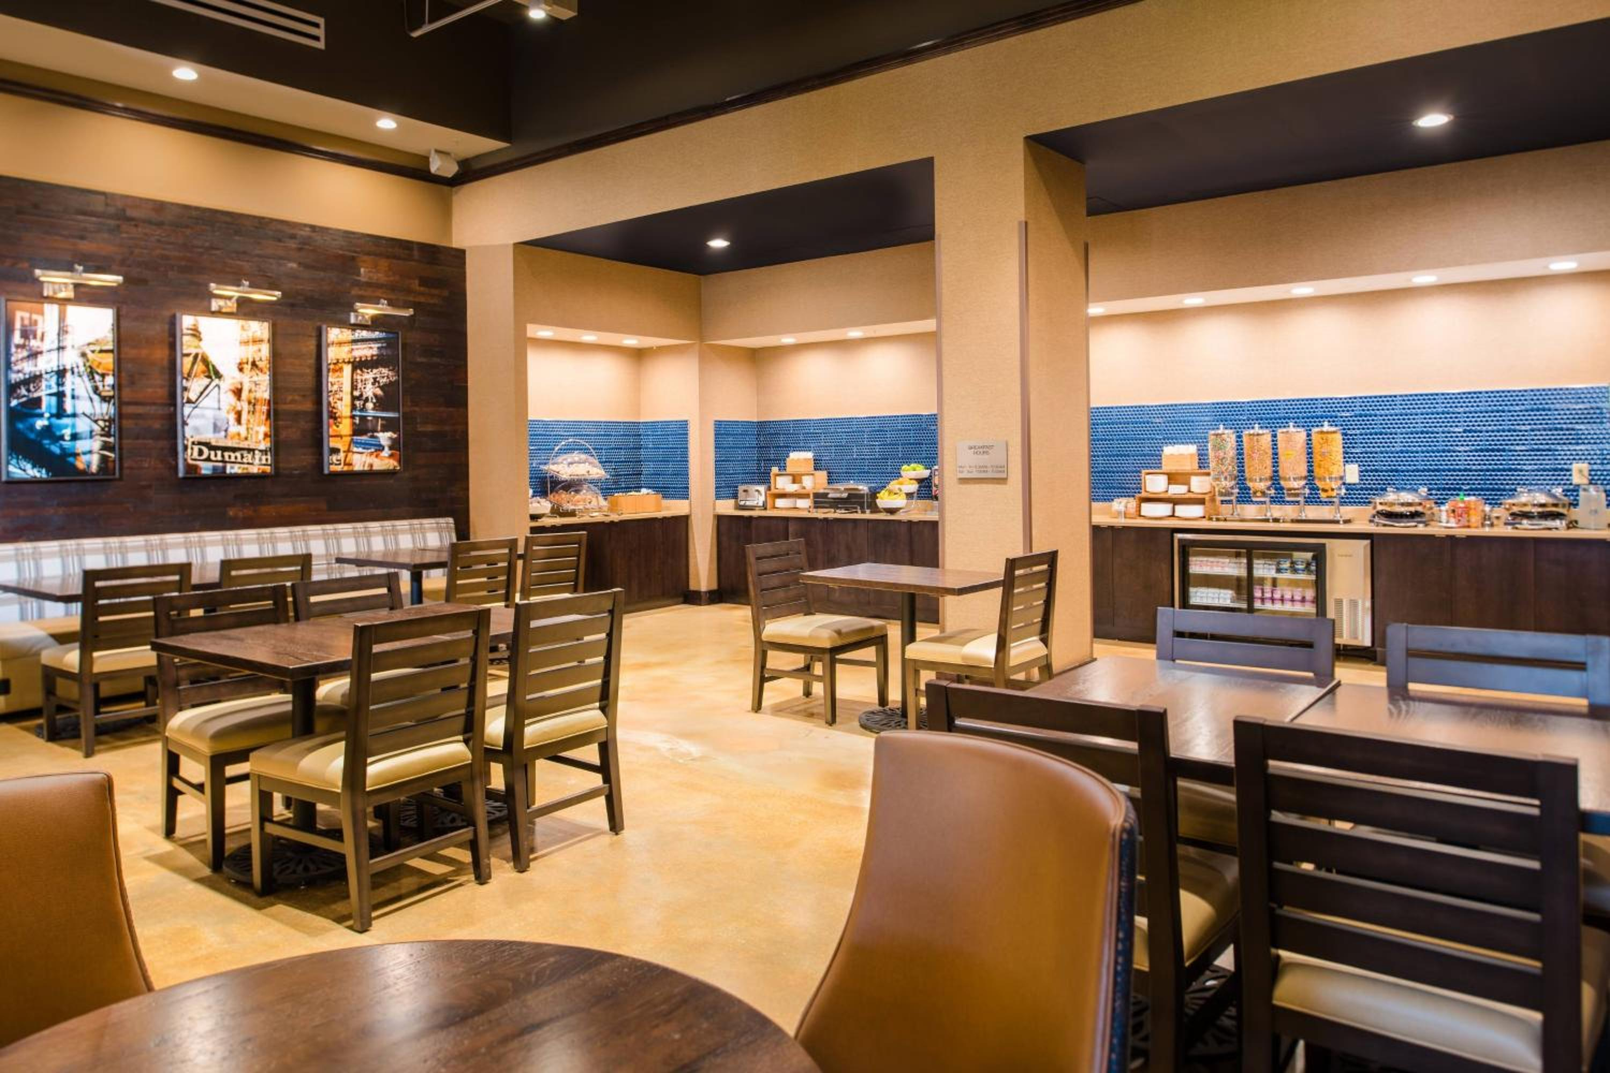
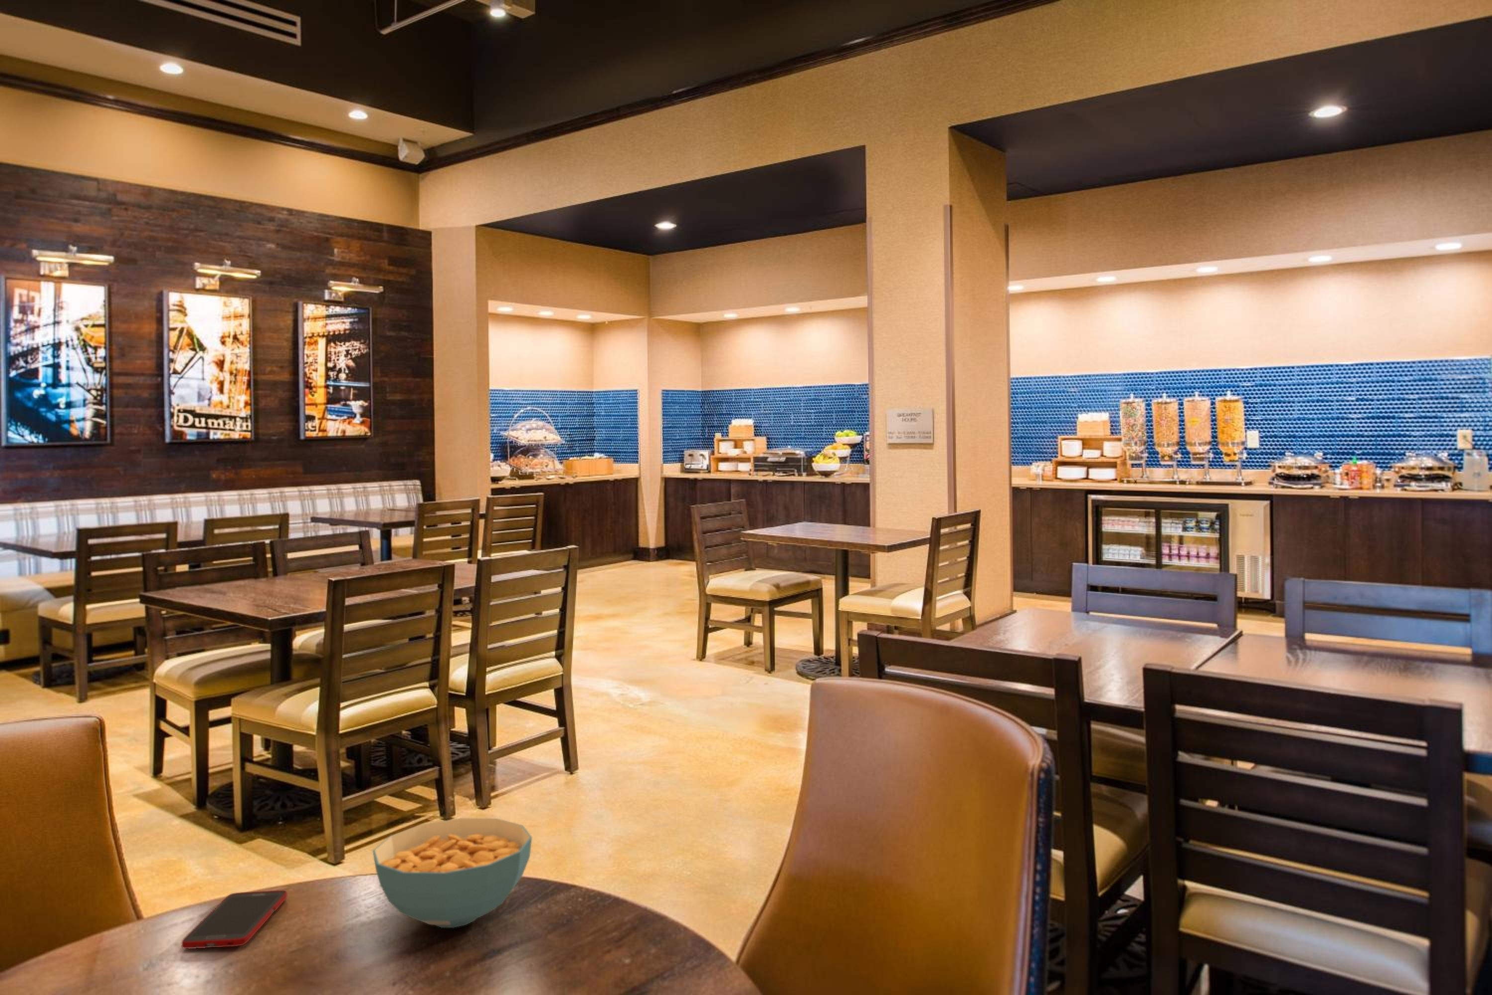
+ cell phone (238, 918)
+ cereal bowl (454, 881)
